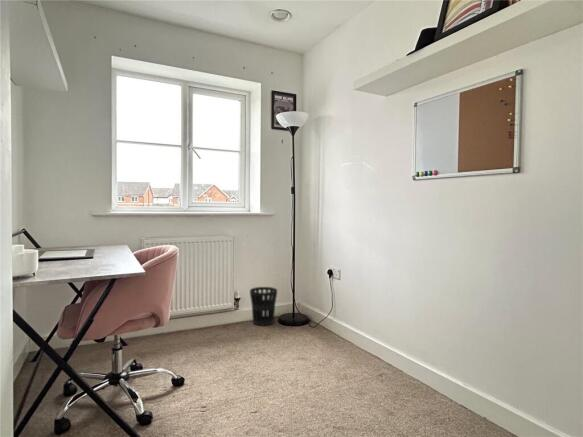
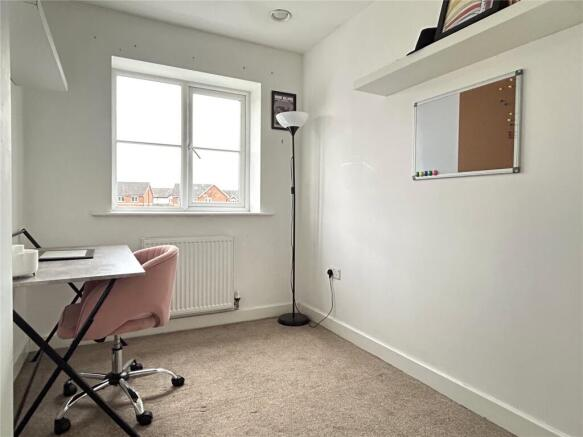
- wastebasket (263, 305)
